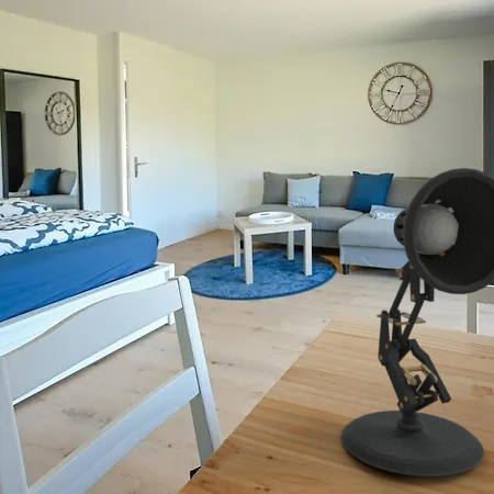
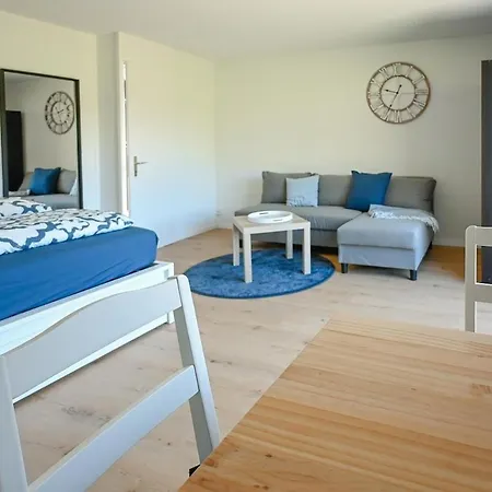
- desk lamp (414, 311)
